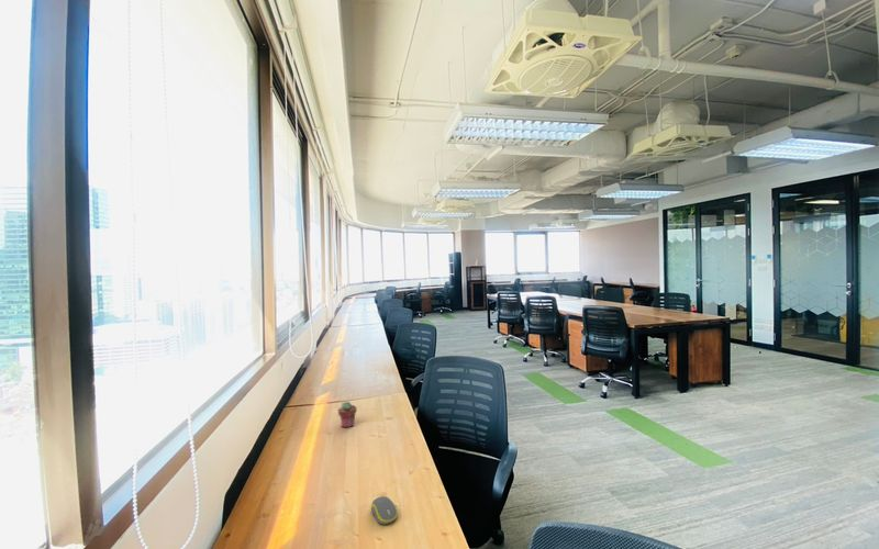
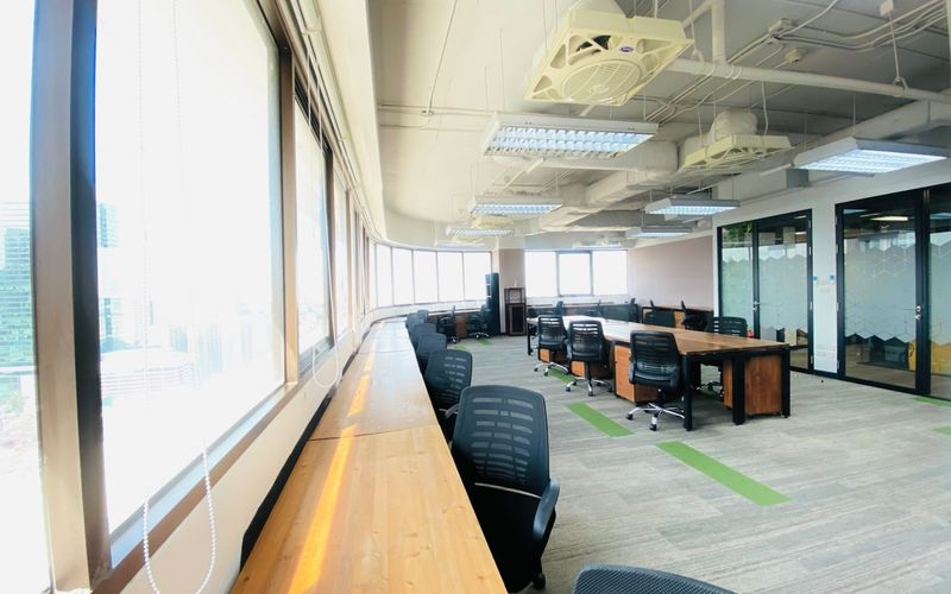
- potted succulent (347, 413)
- computer mouse (383, 507)
